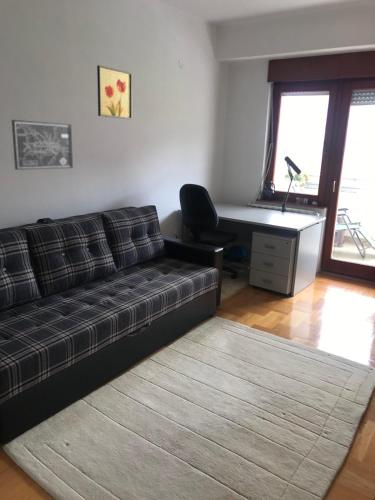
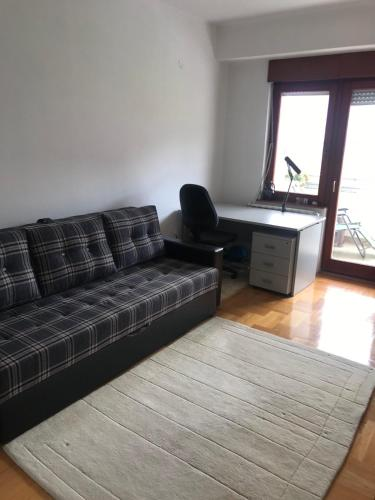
- wall art (44, 145)
- wall art (114, 93)
